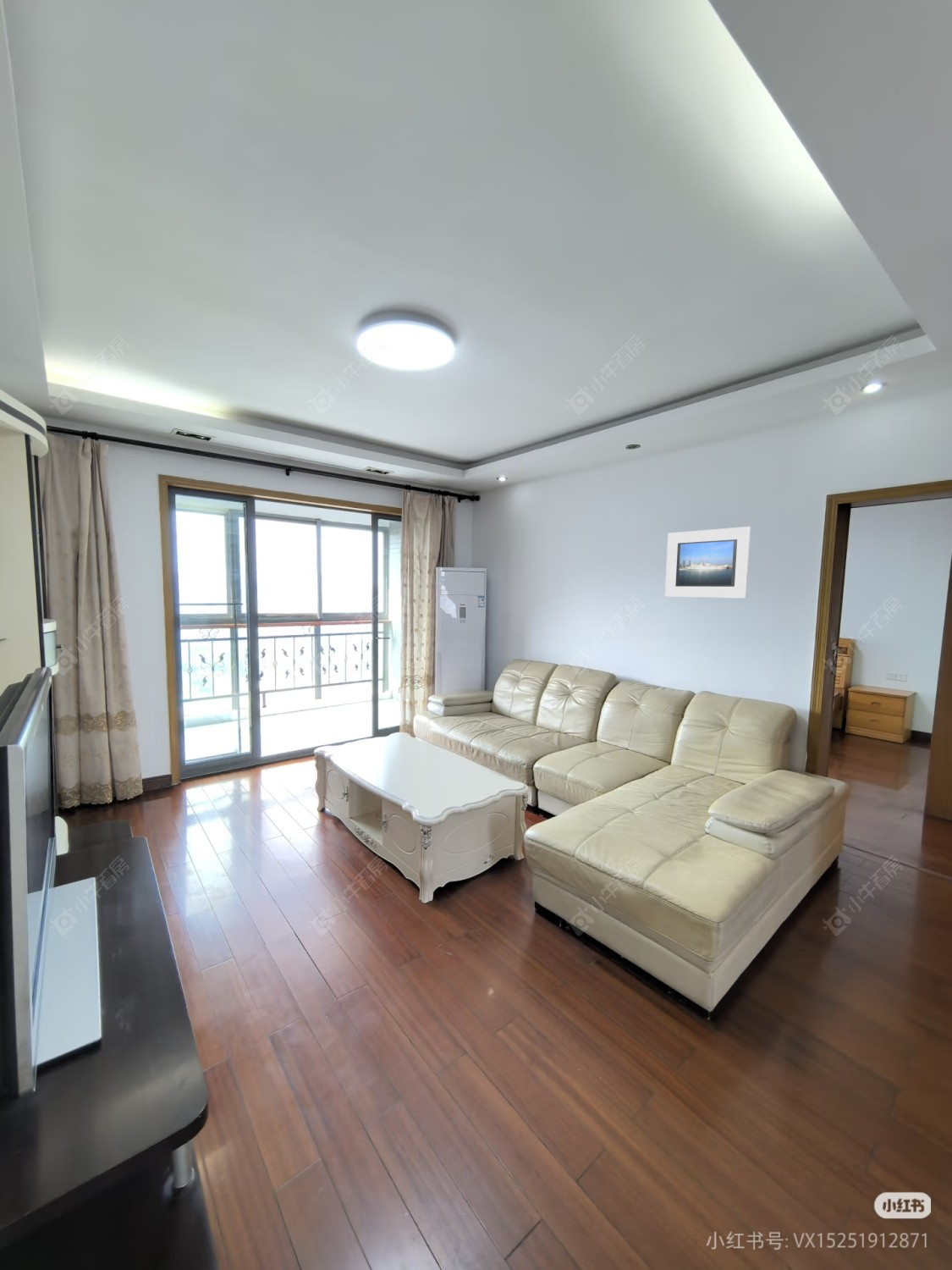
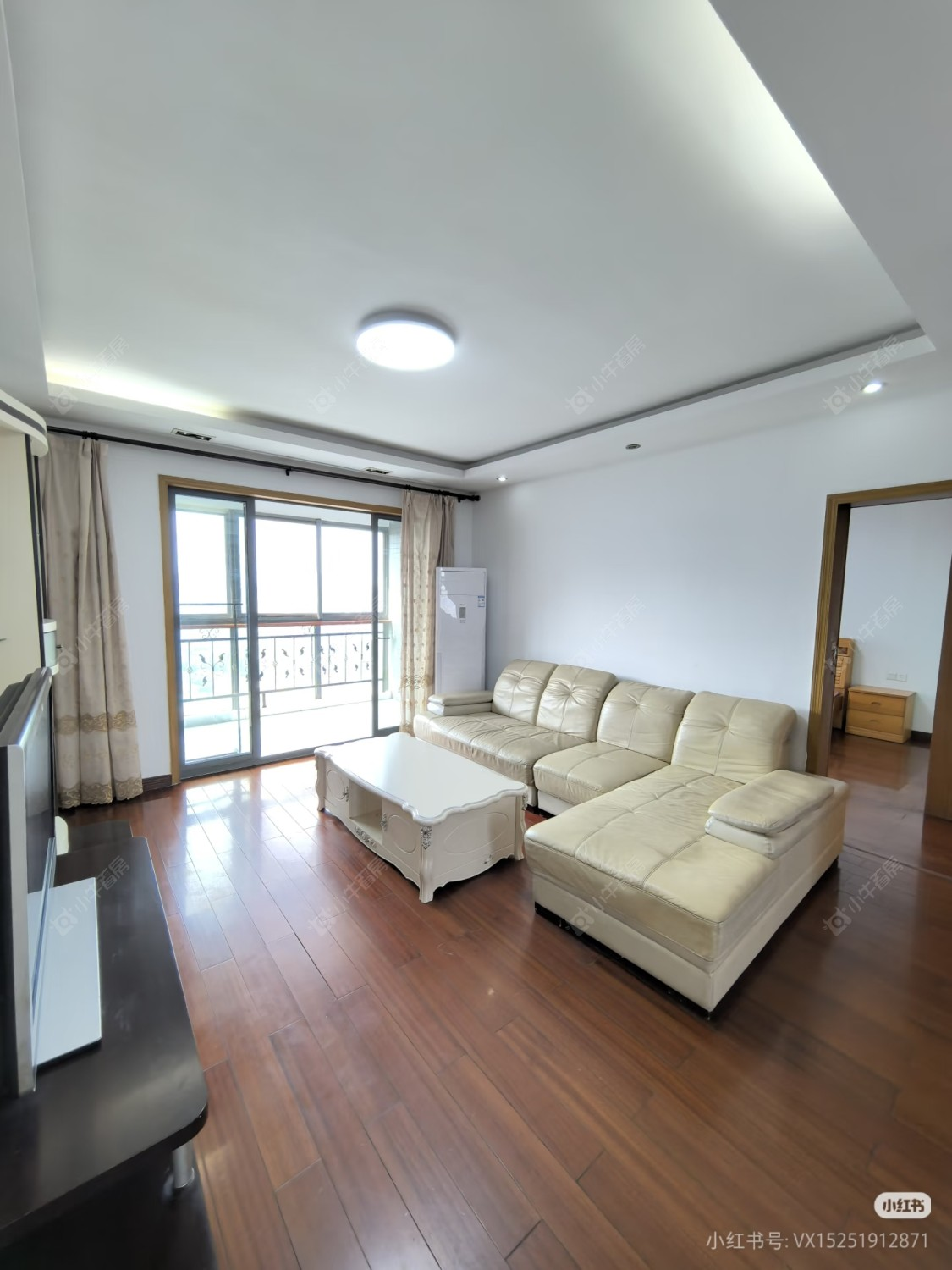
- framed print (705, 564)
